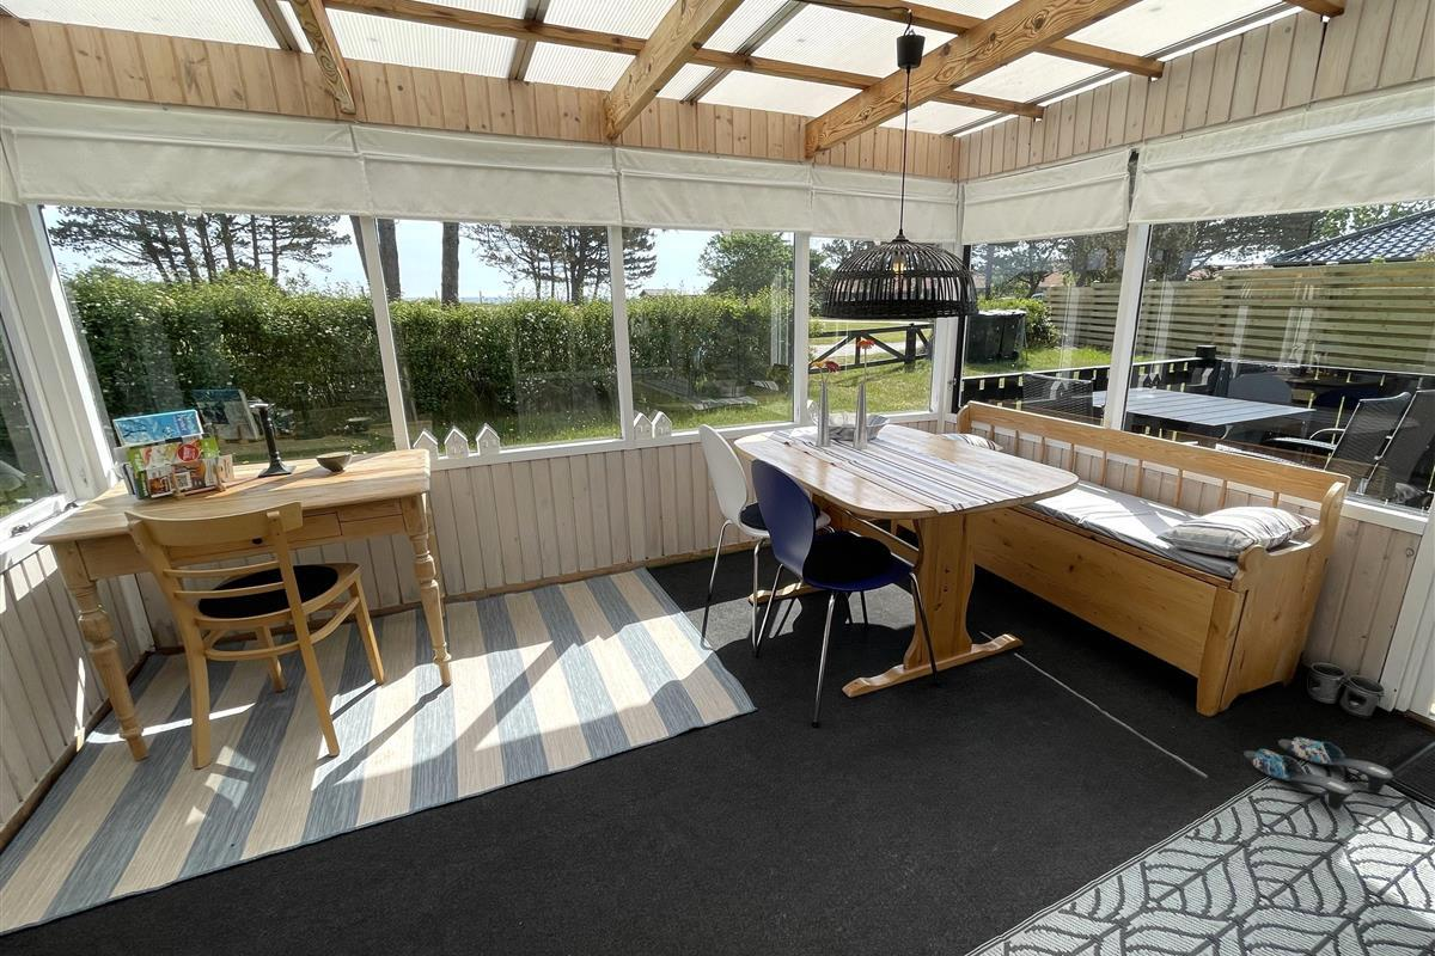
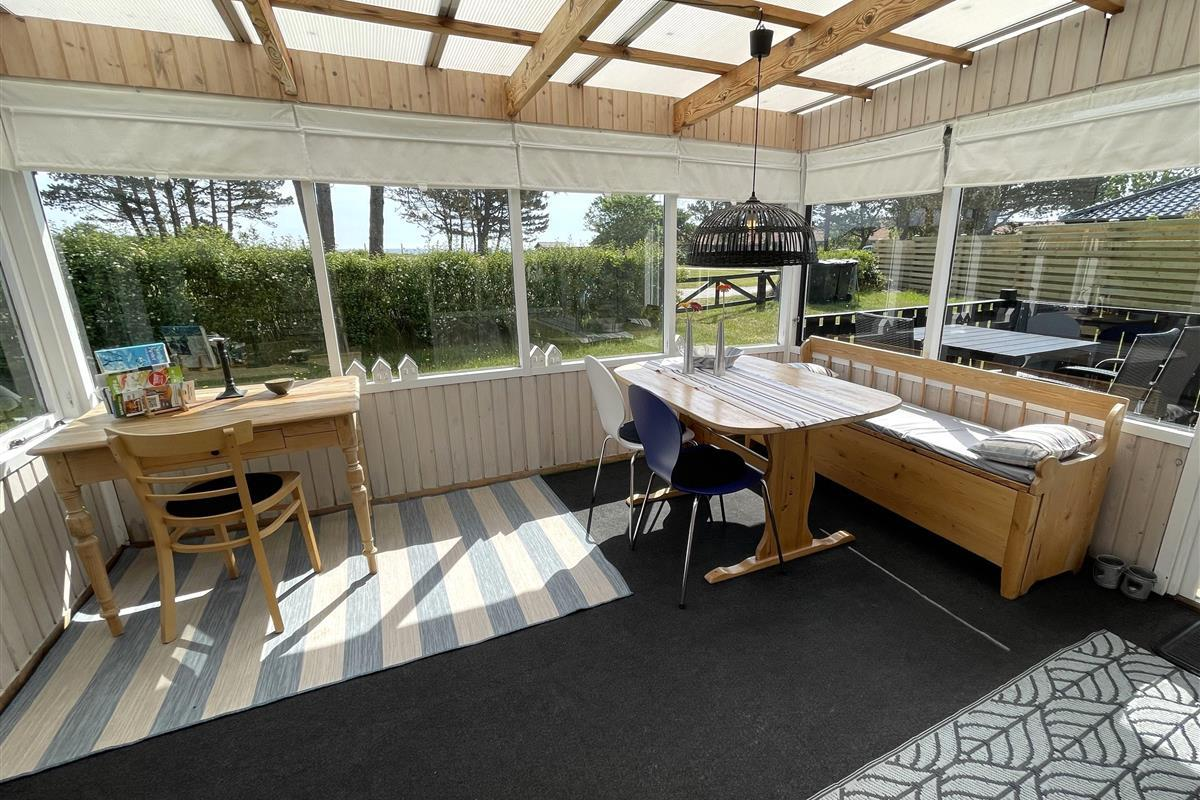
- slippers (1313, 762)
